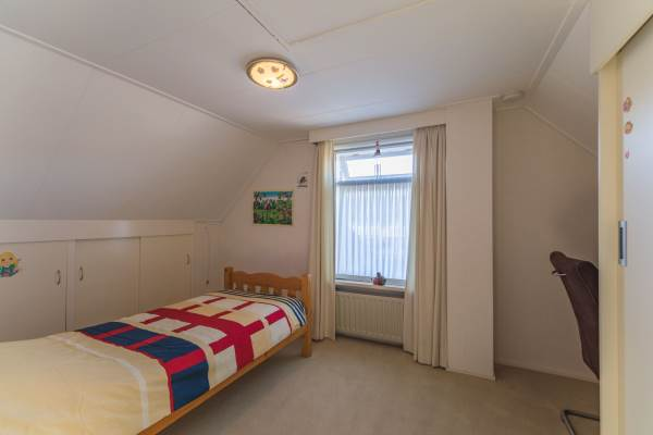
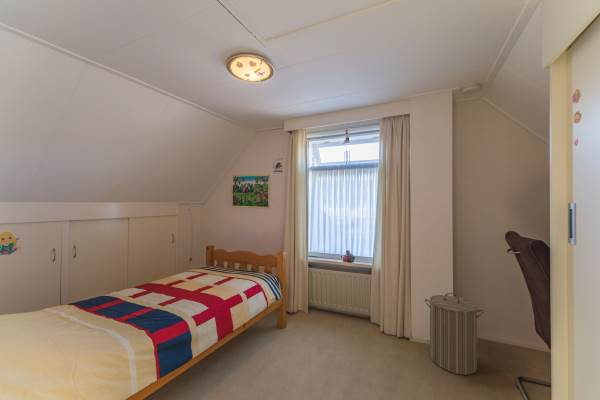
+ laundry hamper (452, 327)
